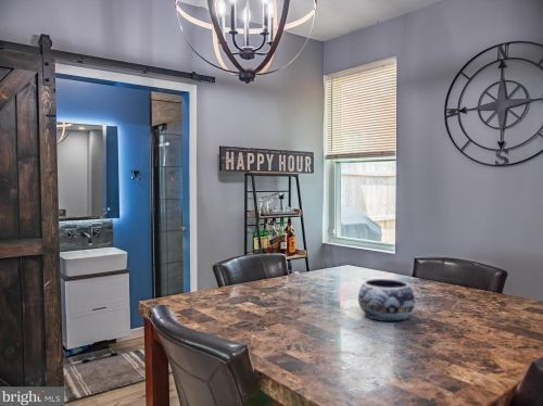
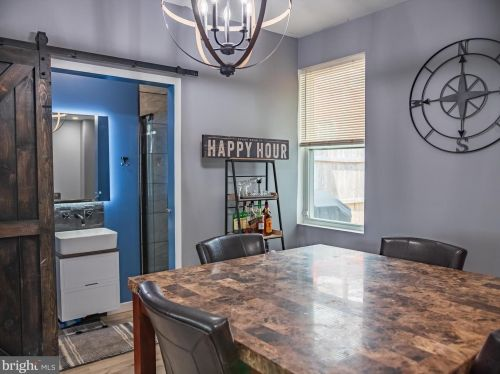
- decorative bowl (386, 299)
